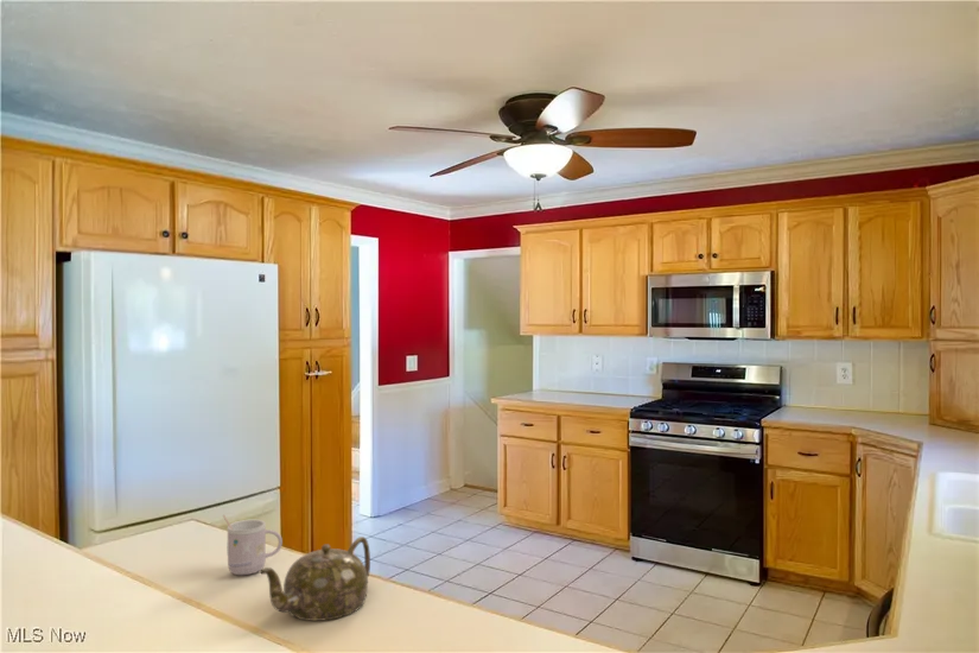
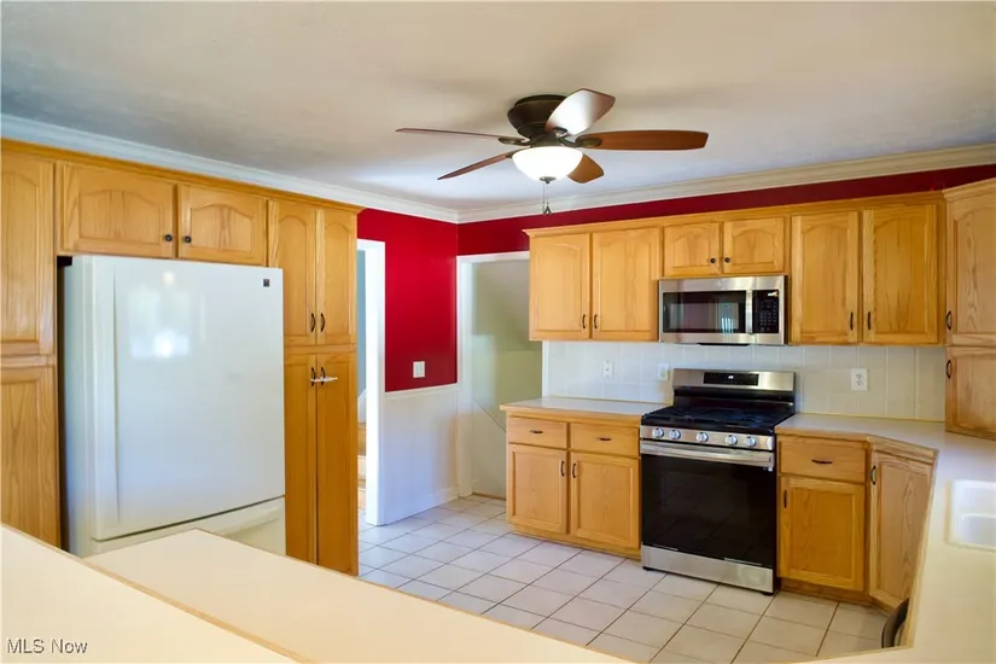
- mug (253, 540)
- teapot (320, 576)
